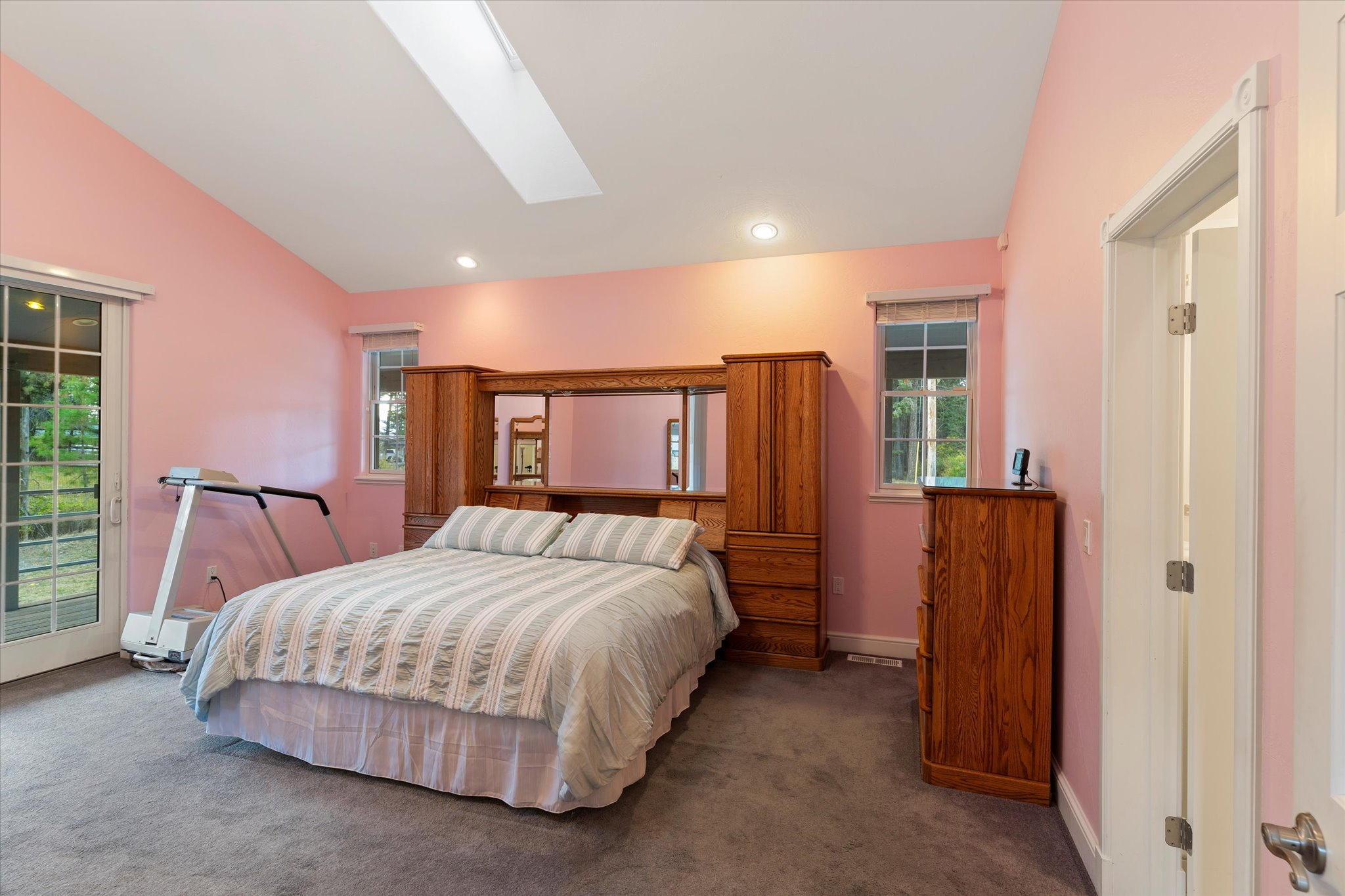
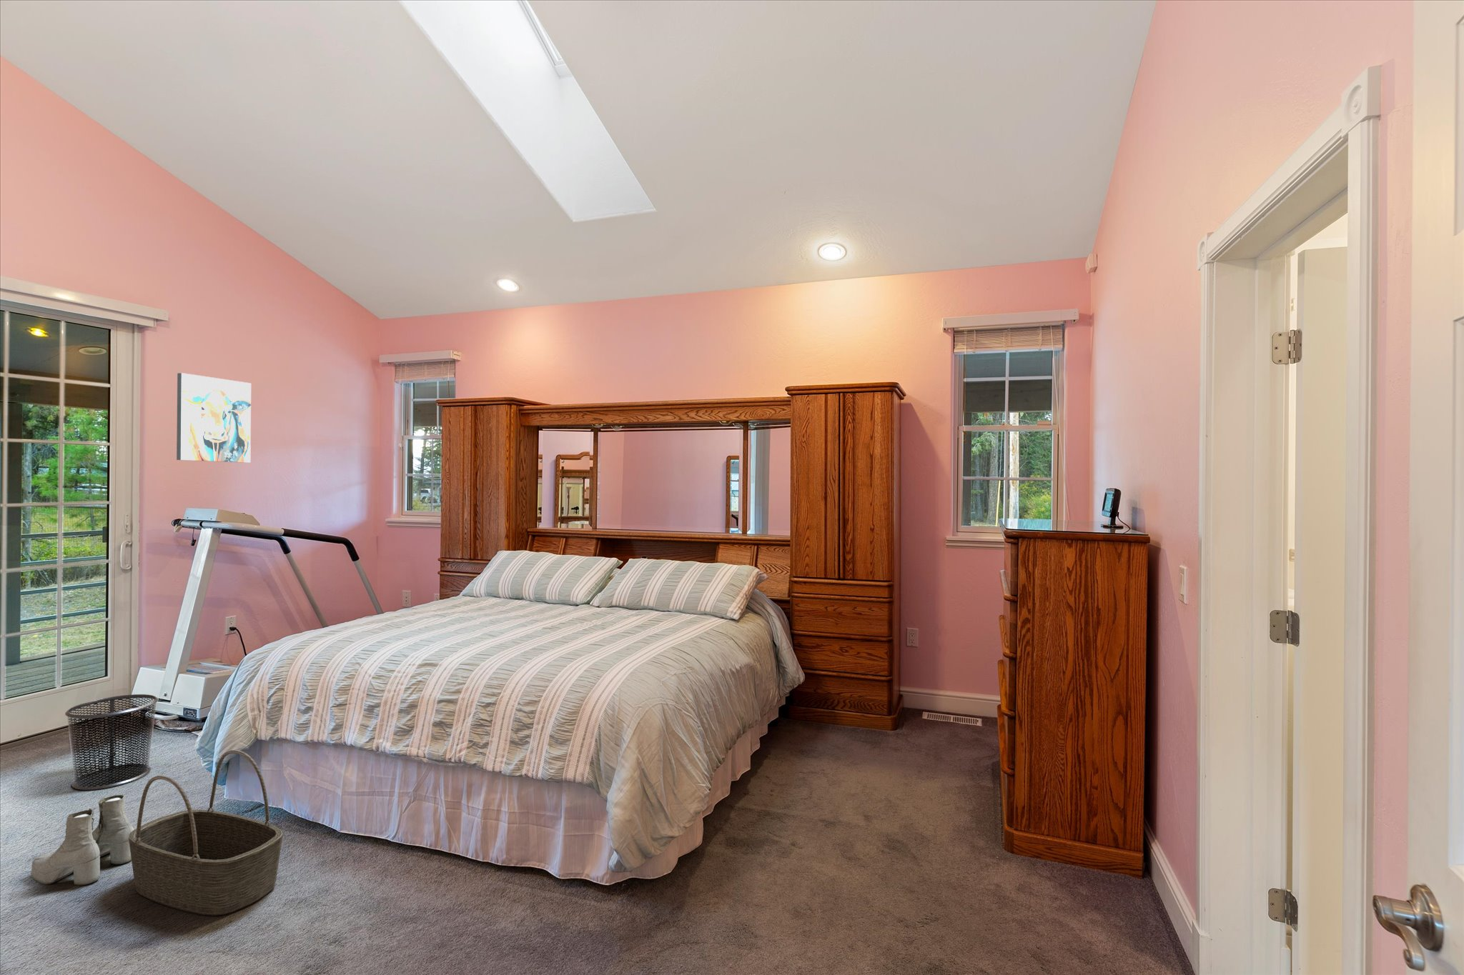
+ boots (84, 836)
+ basket (206, 825)
+ waste bin (112, 741)
+ wall art (216, 419)
